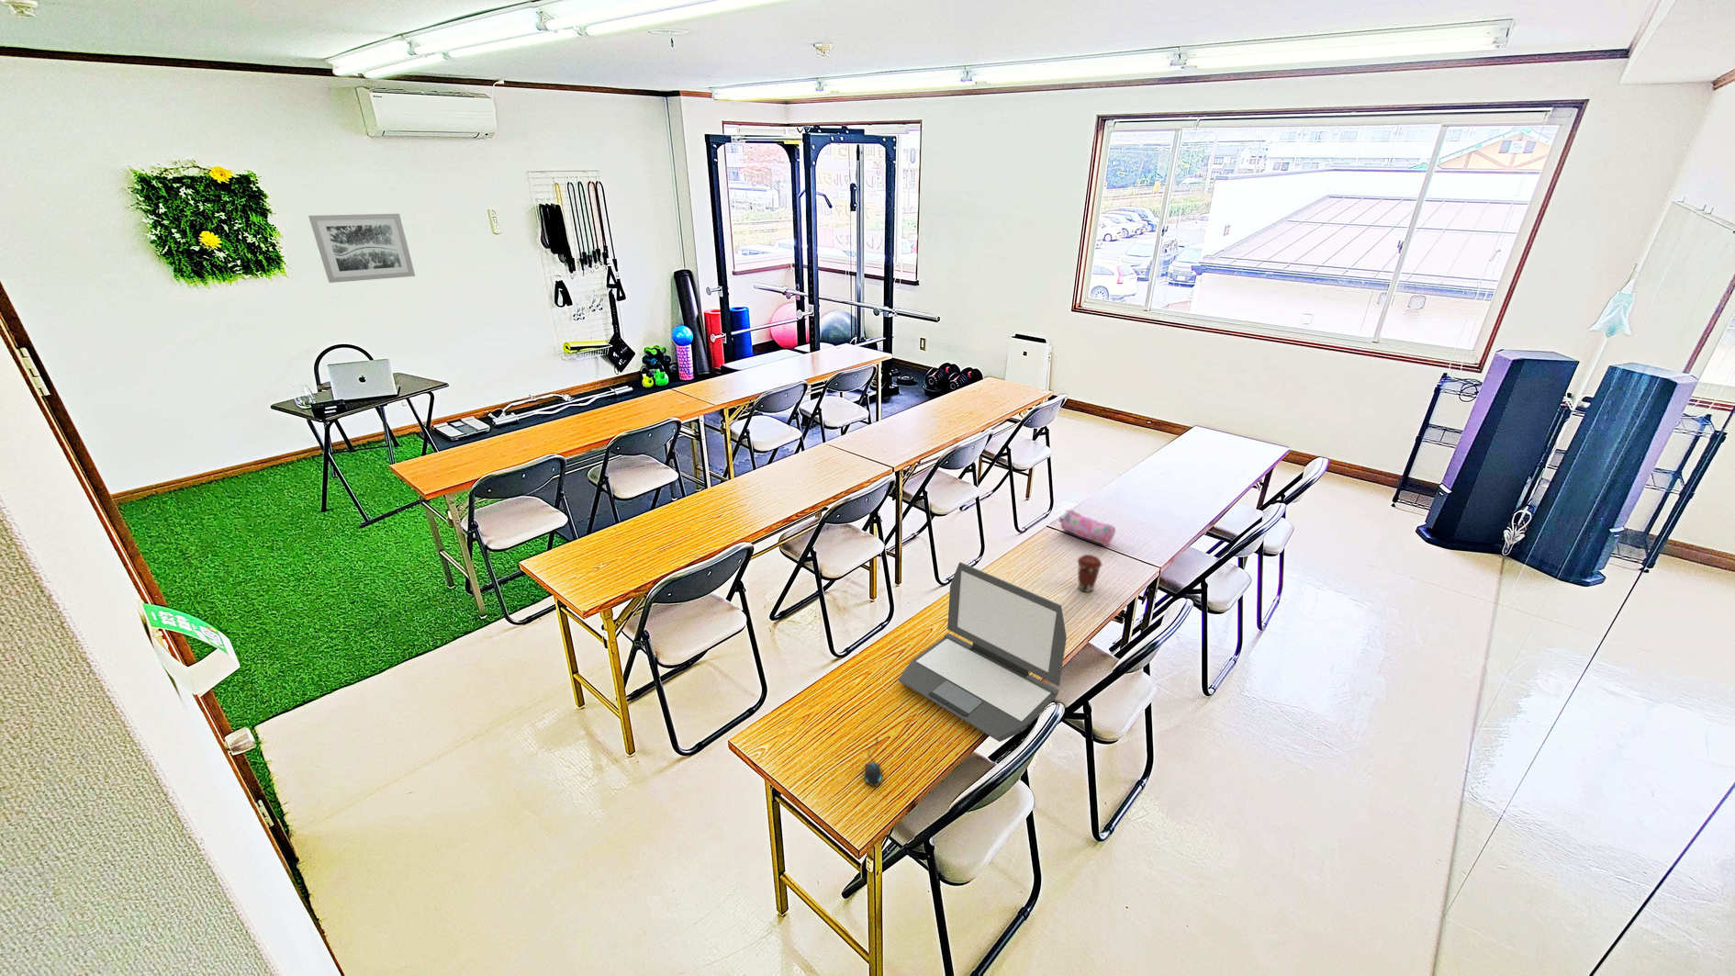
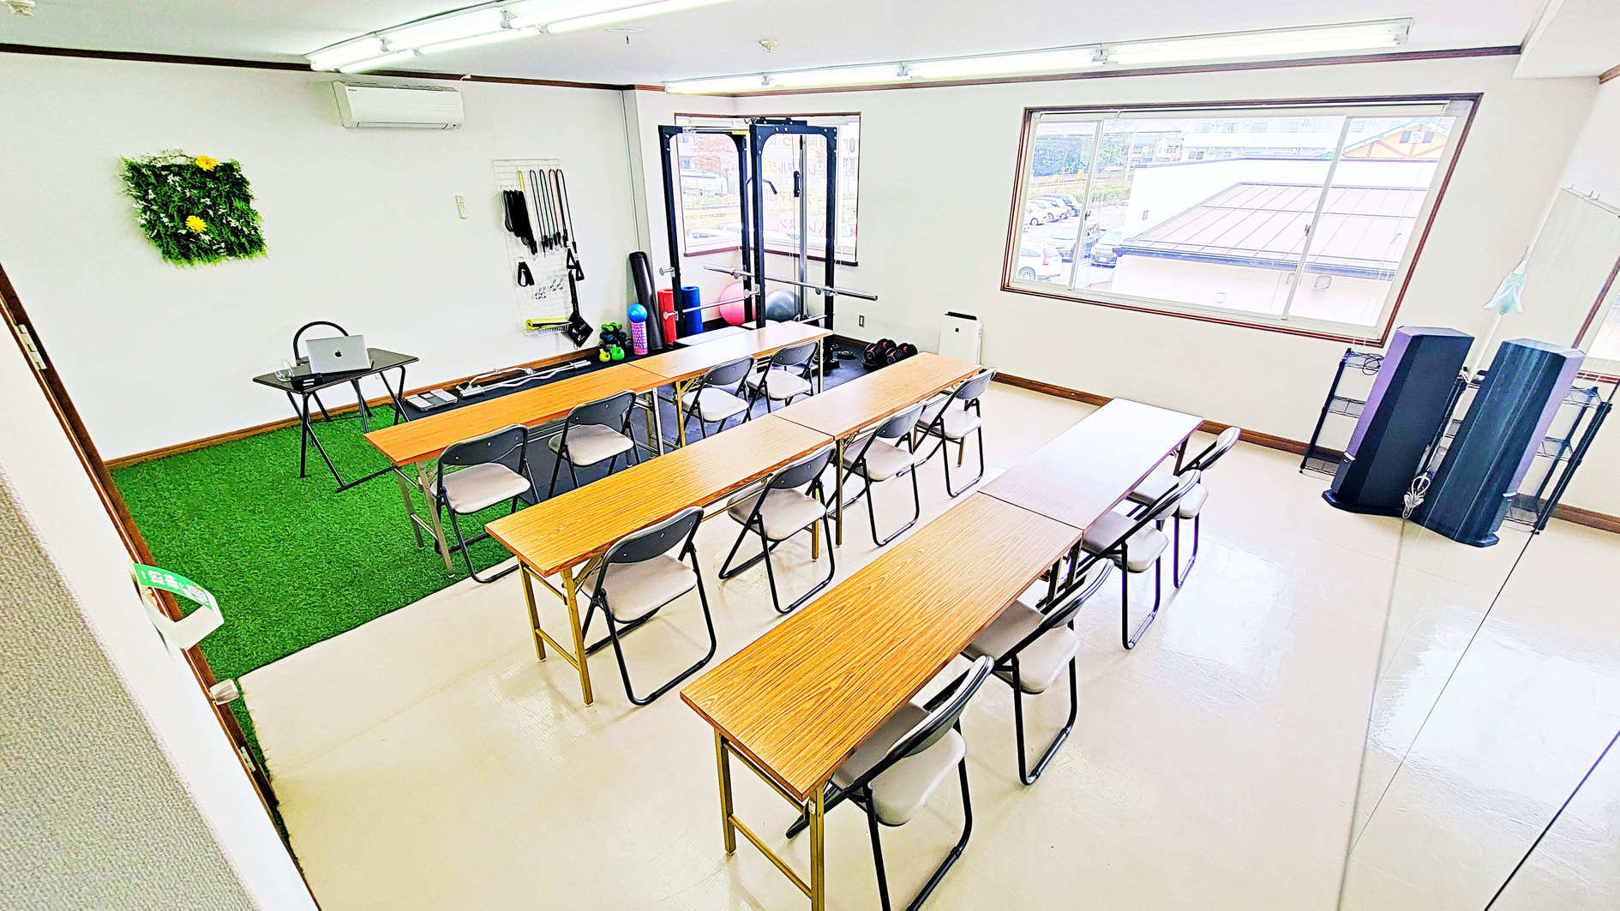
- wall art (365, 247)
- laptop (977, 646)
- pencil case (1087, 526)
- mouse (872, 759)
- coffee cup (1088, 573)
